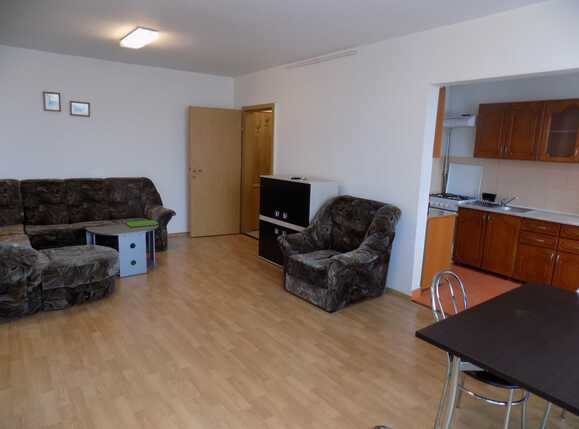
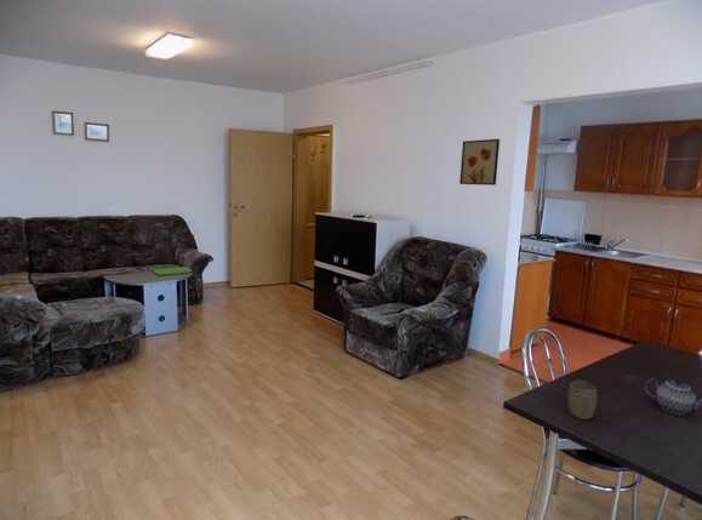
+ teapot (675, 394)
+ wall art (479, 162)
+ cup (582, 399)
